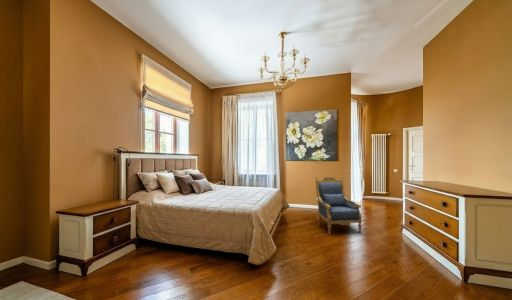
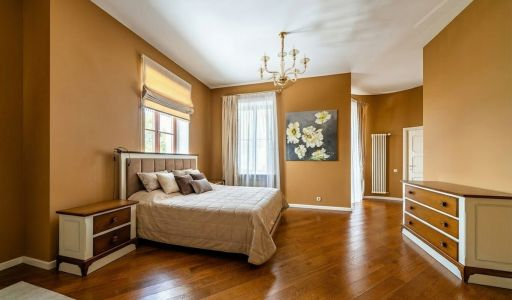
- armchair (336, 200)
